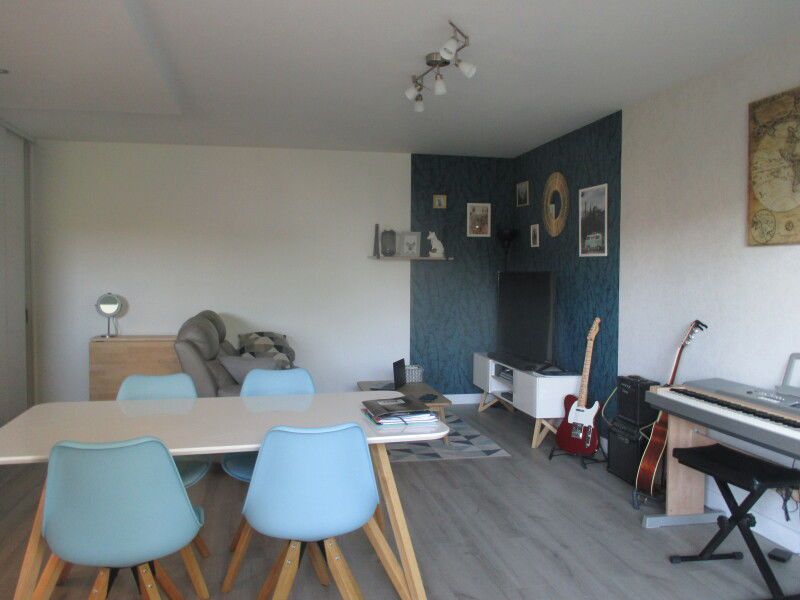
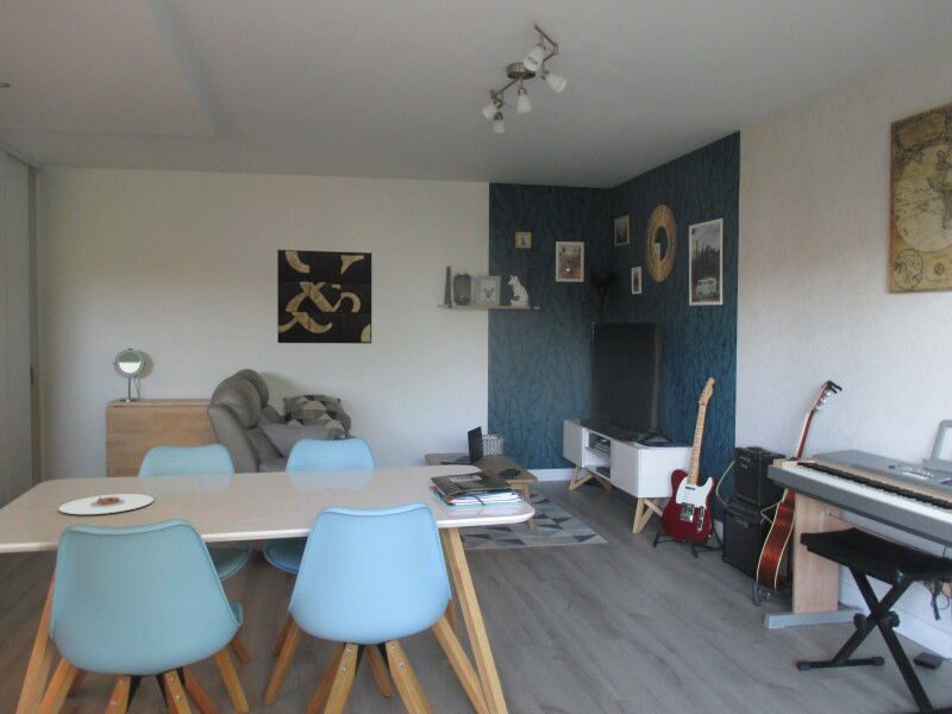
+ plate (107, 501)
+ wall art (325, 298)
